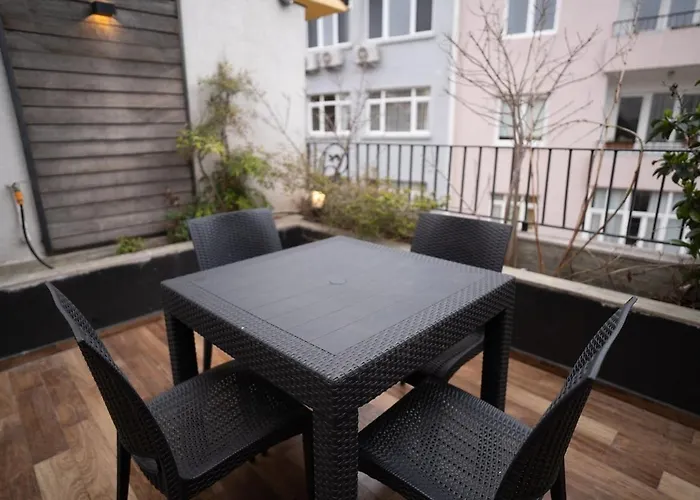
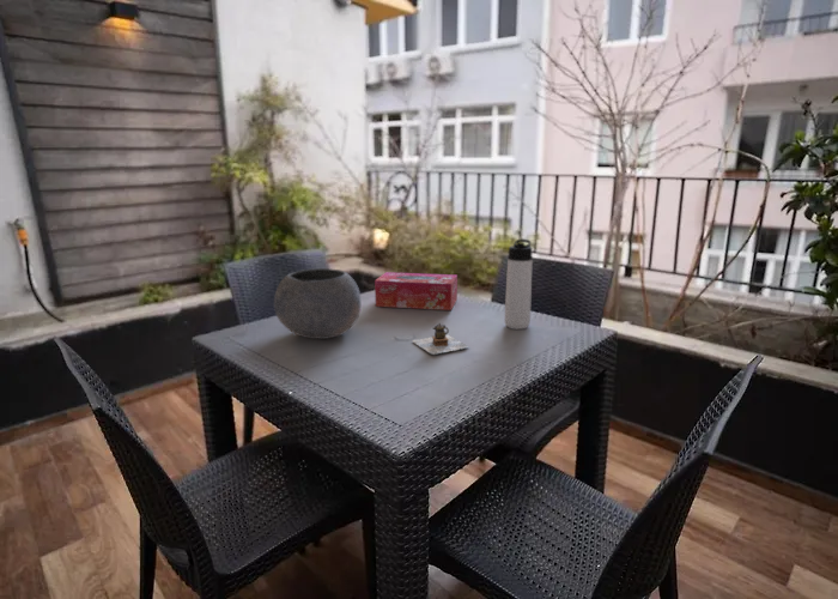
+ thermos bottle (520, 284)
+ bowl (317, 303)
+ teapot (439, 333)
+ tissue box (417, 290)
